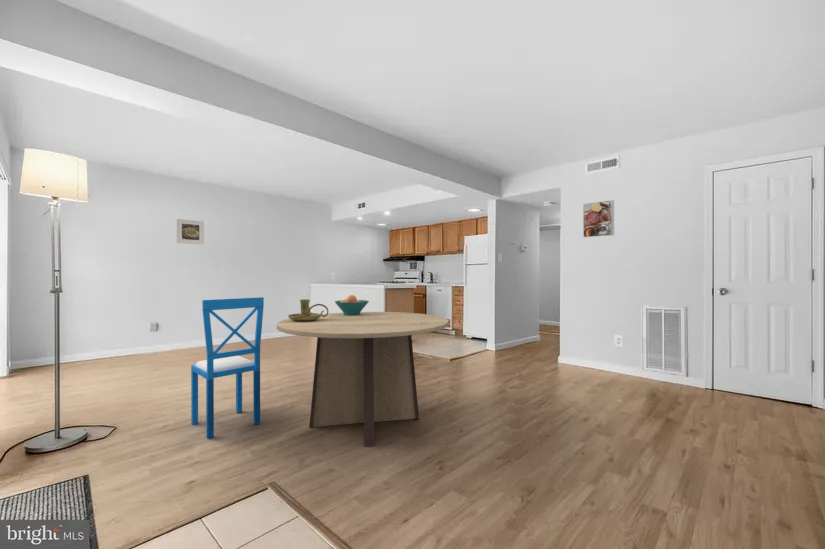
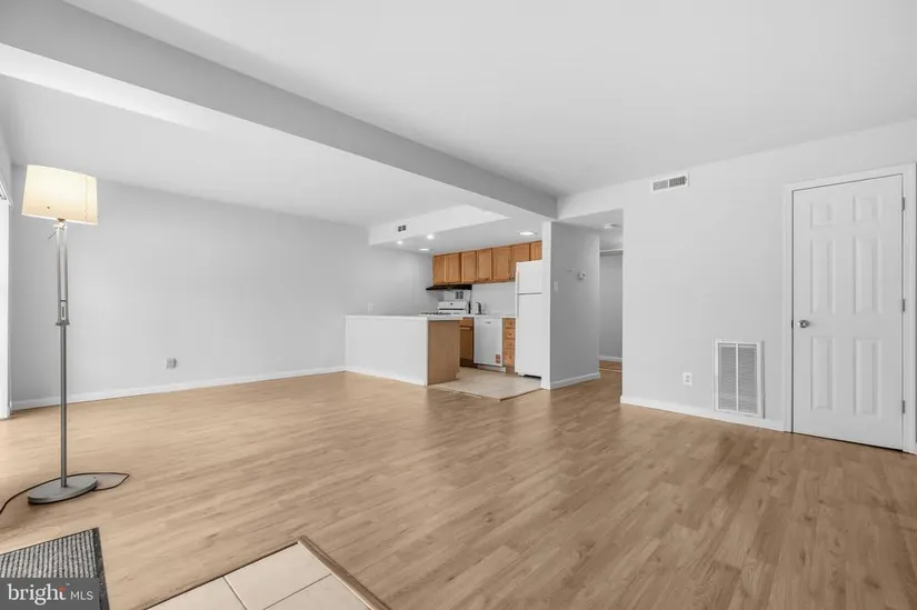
- fruit bowl (351, 304)
- candle holder (308, 309)
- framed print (598, 219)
- dining chair (226, 360)
- dining table (365, 371)
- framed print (190, 232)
